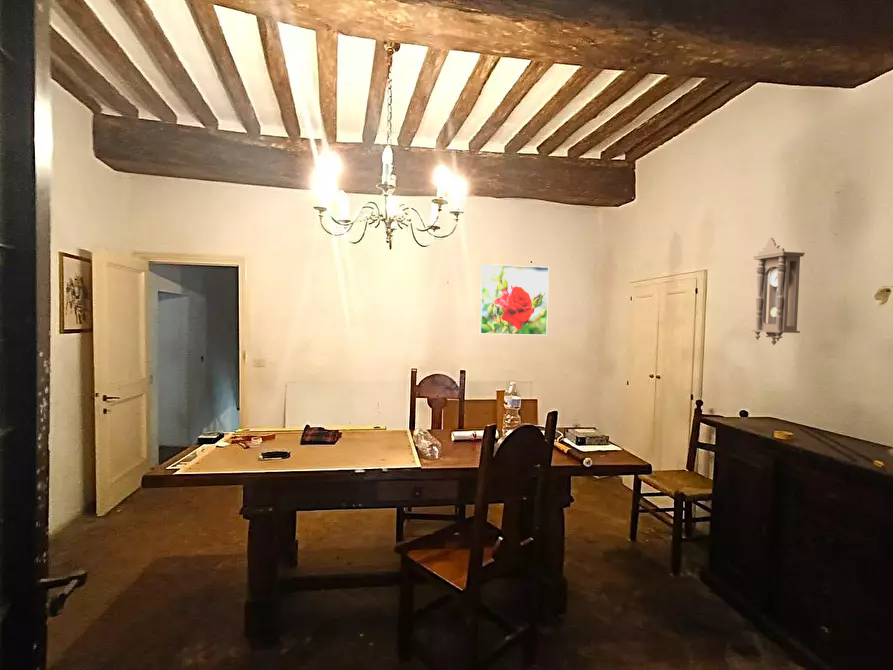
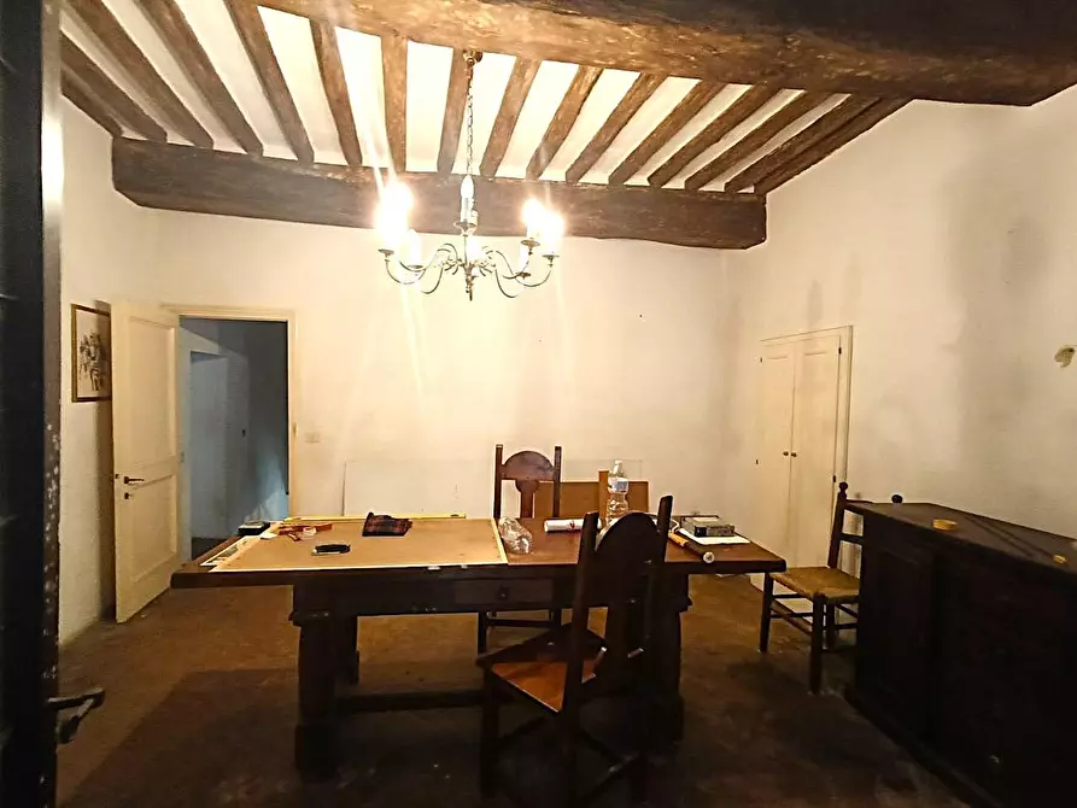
- pendulum clock (776, 291)
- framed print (514, 300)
